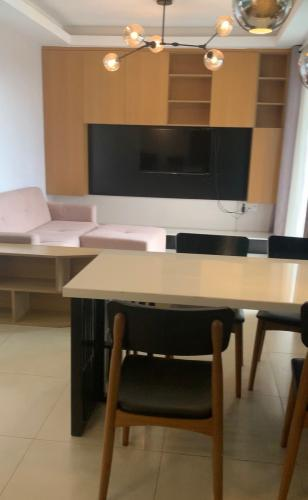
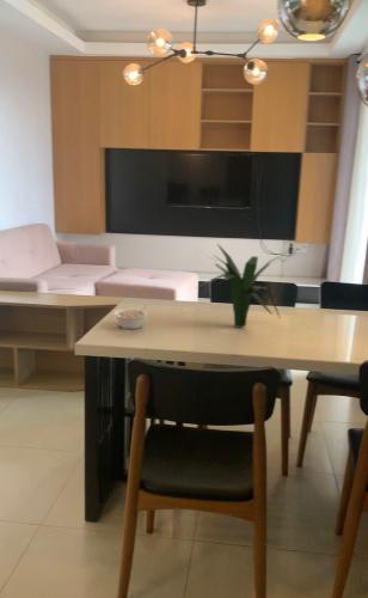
+ plant (240, 288)
+ legume (130, 317)
